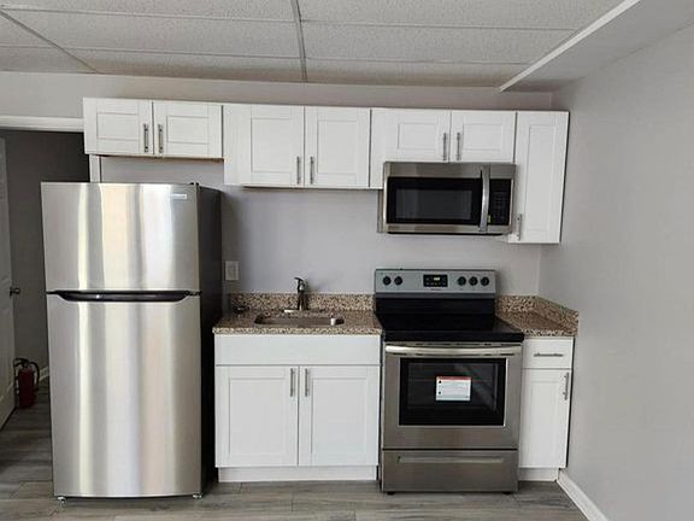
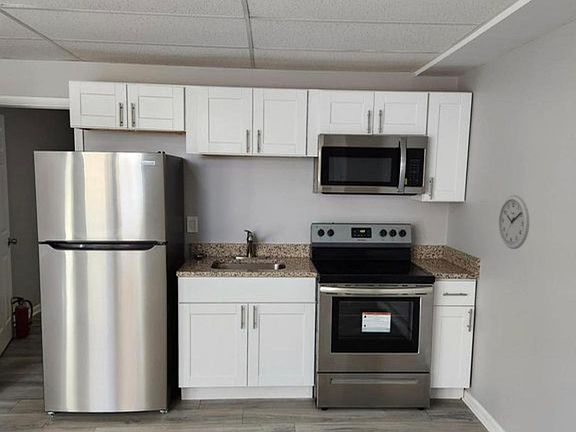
+ wall clock (512, 222)
